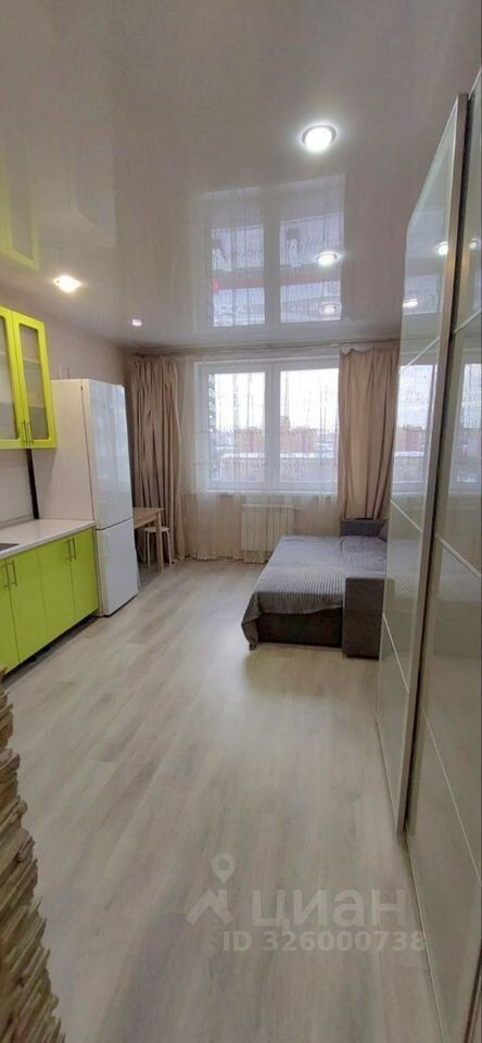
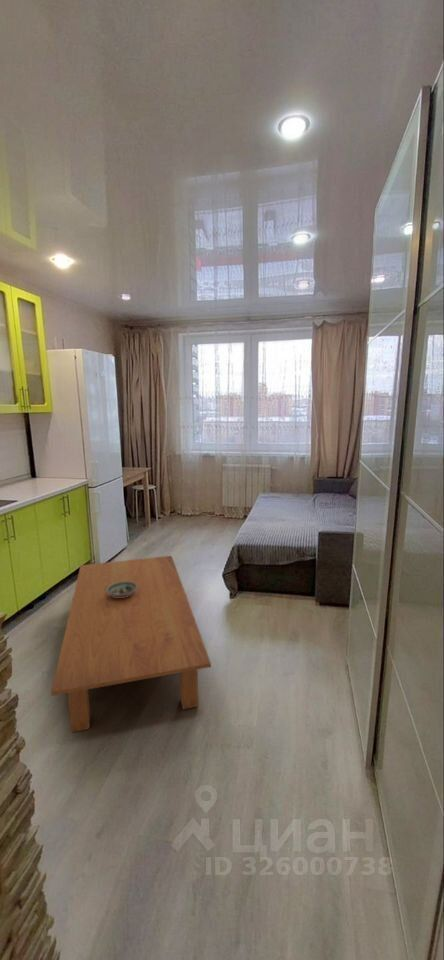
+ decorative bowl (122, 591)
+ coffee table (131, 622)
